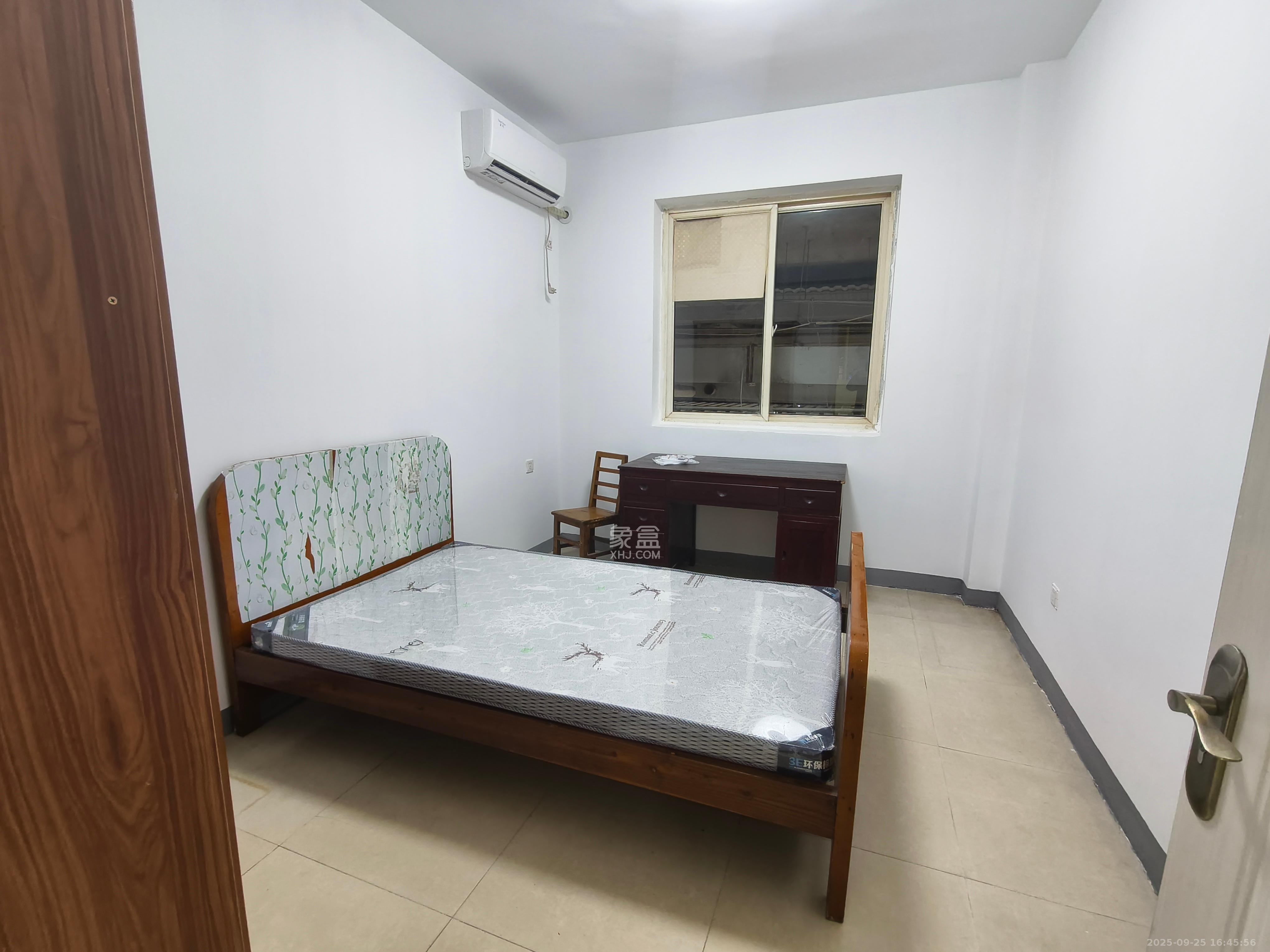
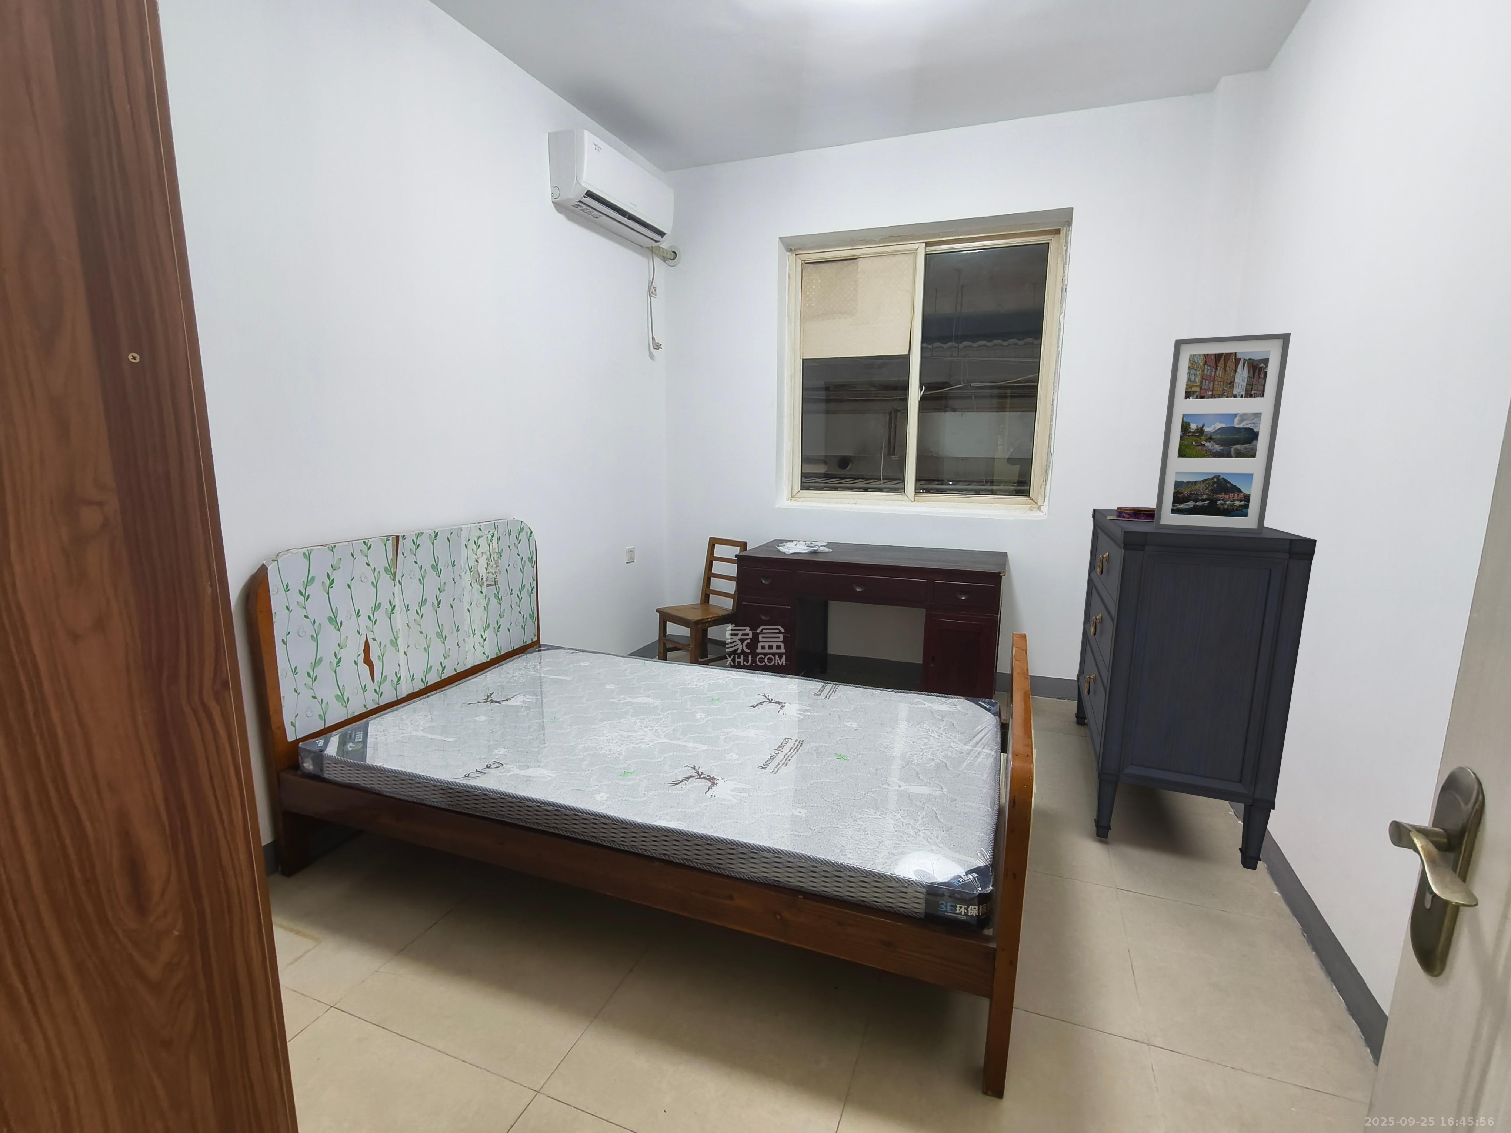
+ photo frame (1218, 436)
+ jewelry box (1139, 513)
+ dresser (1160, 655)
